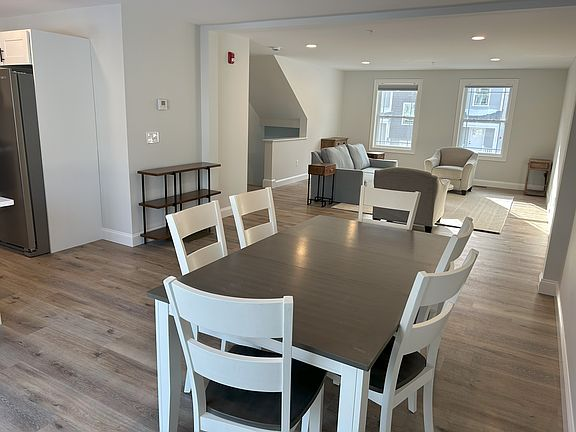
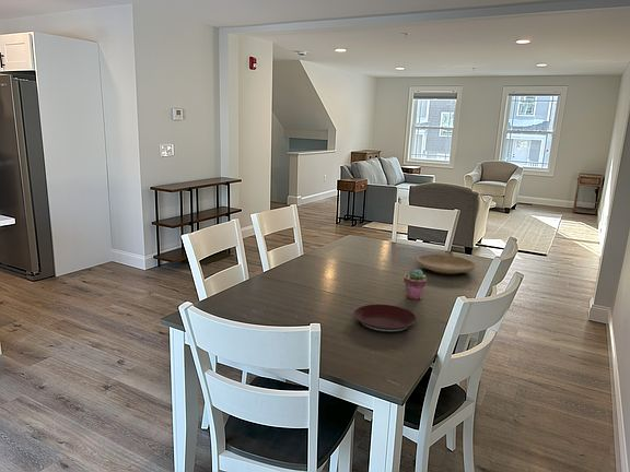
+ potted succulent (415, 283)
+ plate (444, 266)
+ plate (384, 319)
